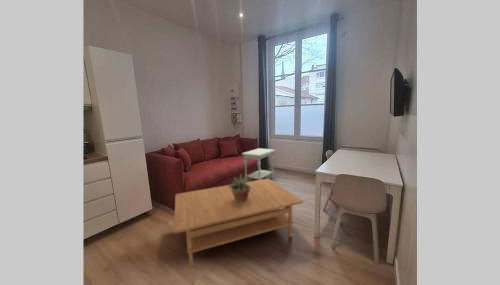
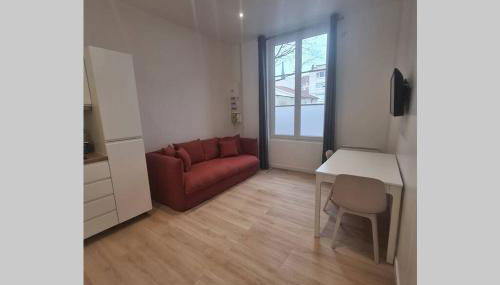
- side table (259, 166)
- coffee table (235, 214)
- potted plant (241, 187)
